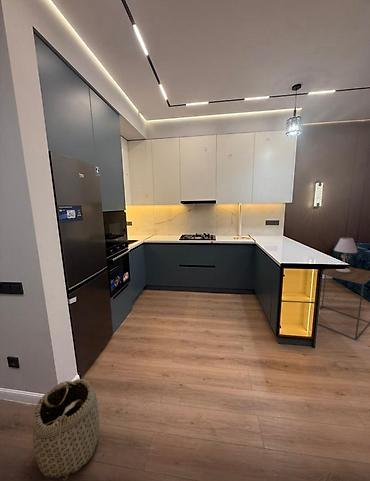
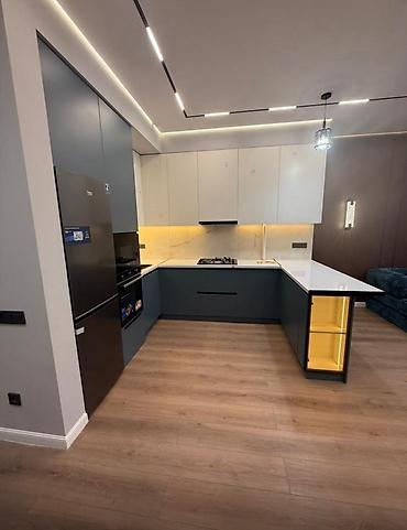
- basket (68, 417)
- side table (335, 310)
- table lamp (345, 254)
